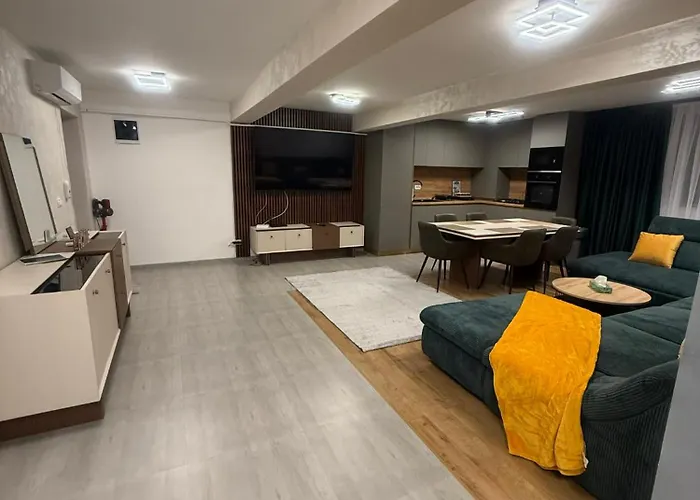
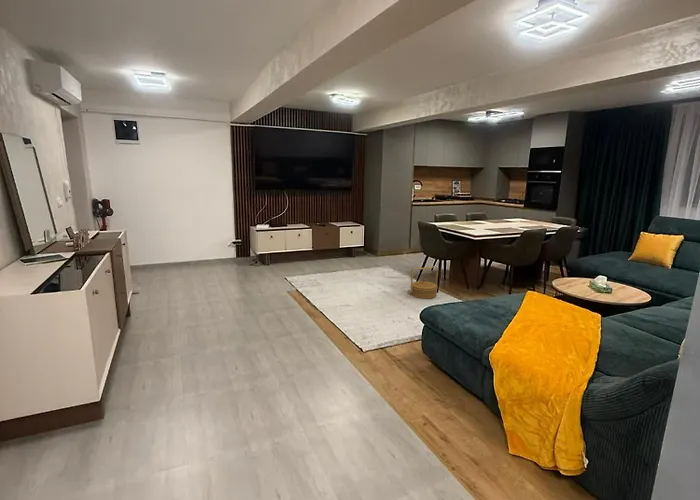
+ basket (424, 280)
